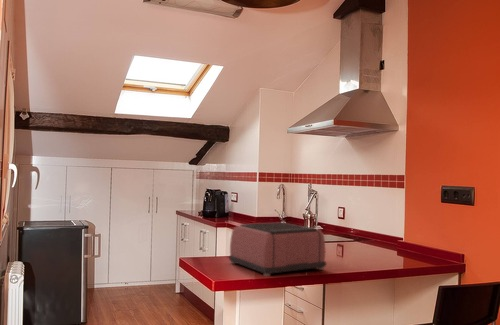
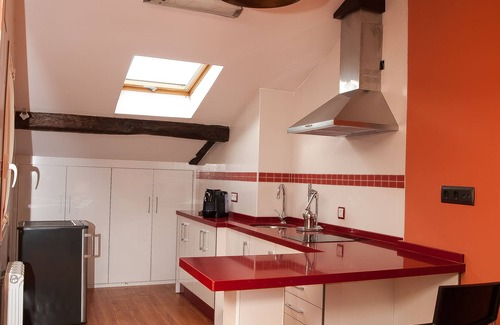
- toaster (279, 246)
